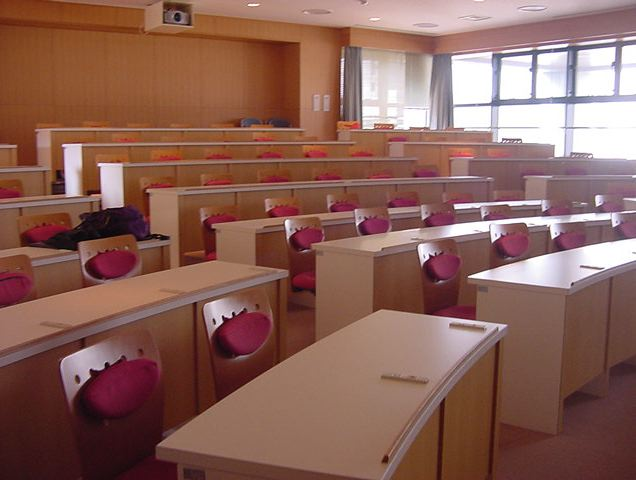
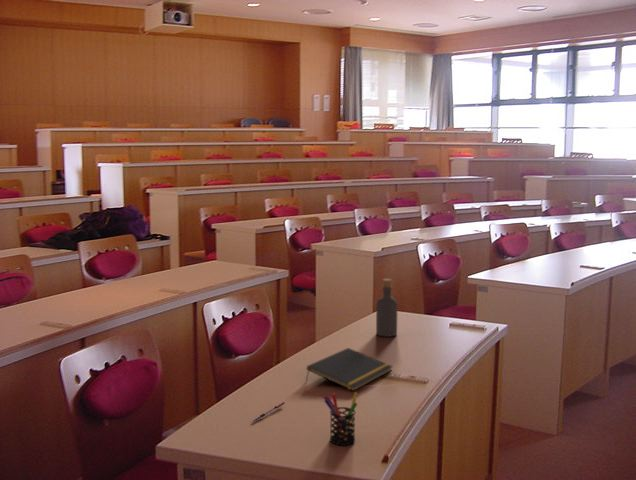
+ bottle (387, 306)
+ pen (268, 411)
+ pen holder (343, 416)
+ notepad (350, 368)
